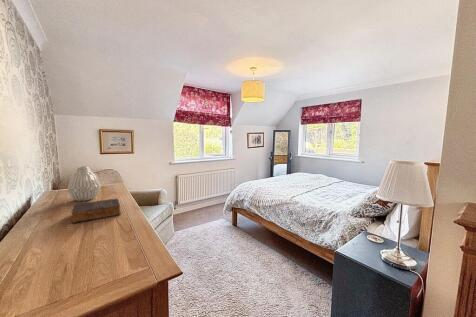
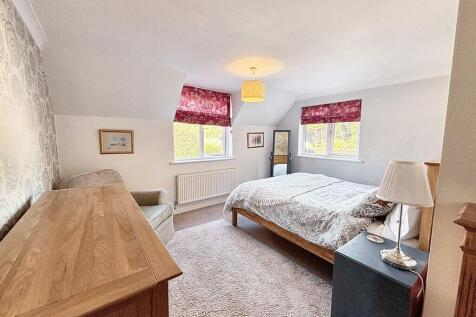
- vase (84, 183)
- book (97, 209)
